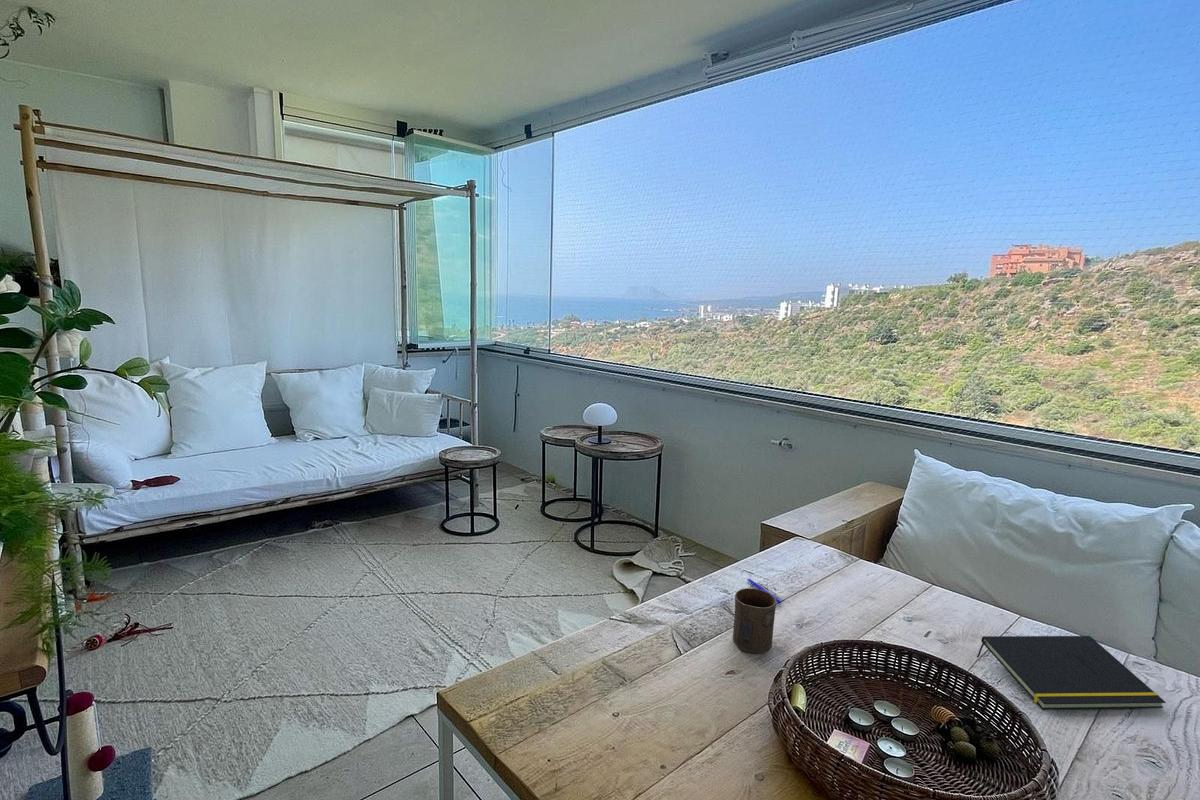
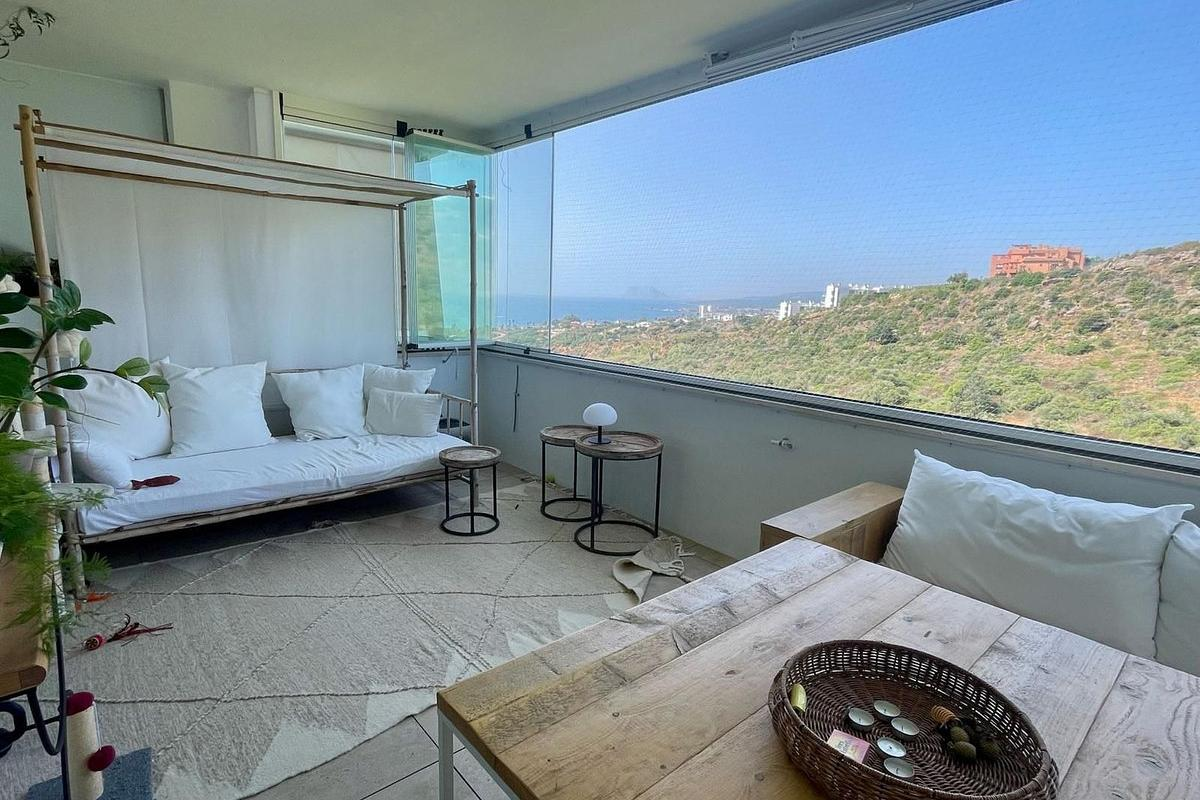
- cup (753, 620)
- notepad (1067, 669)
- pen (762, 589)
